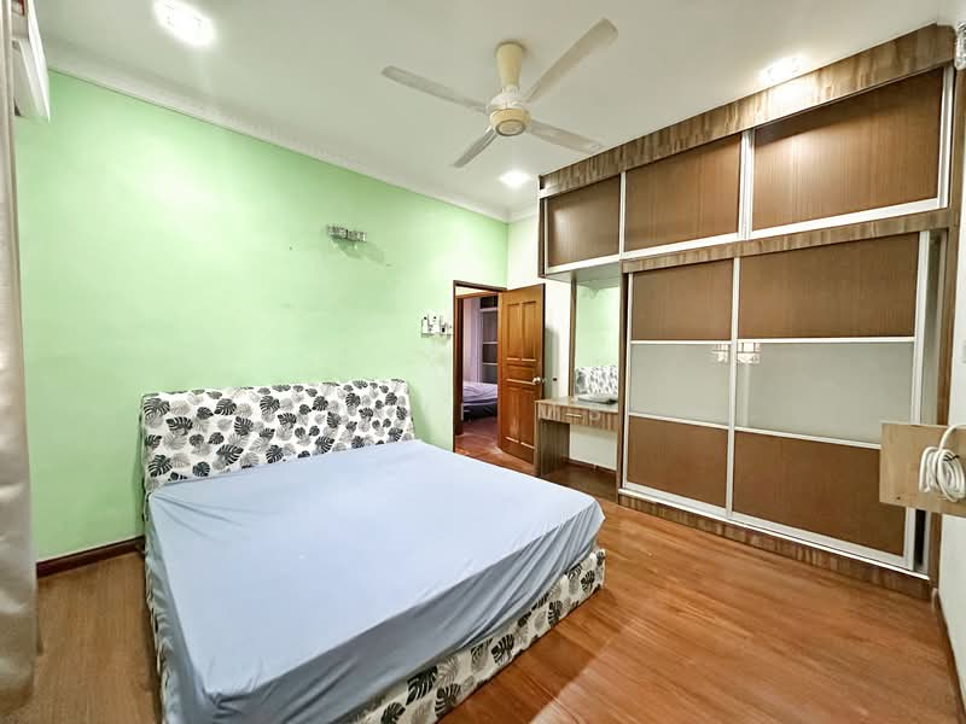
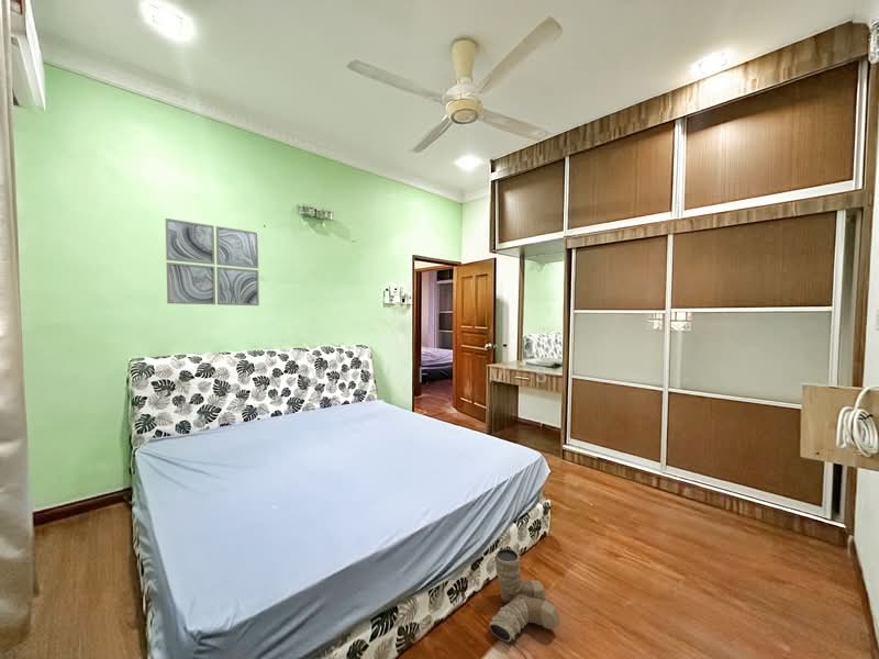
+ boots (522, 592)
+ wall art (214, 264)
